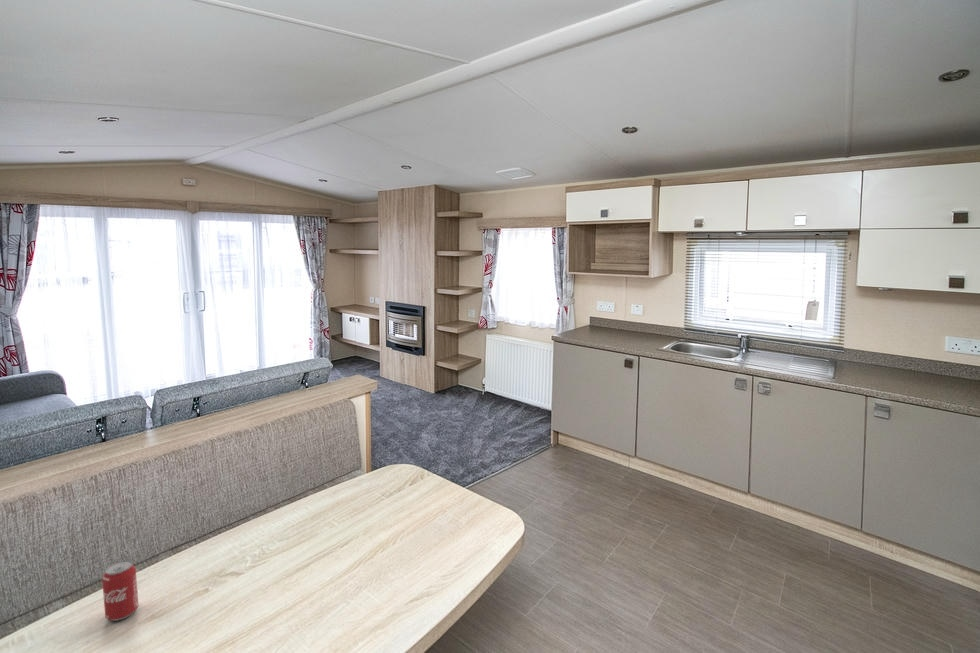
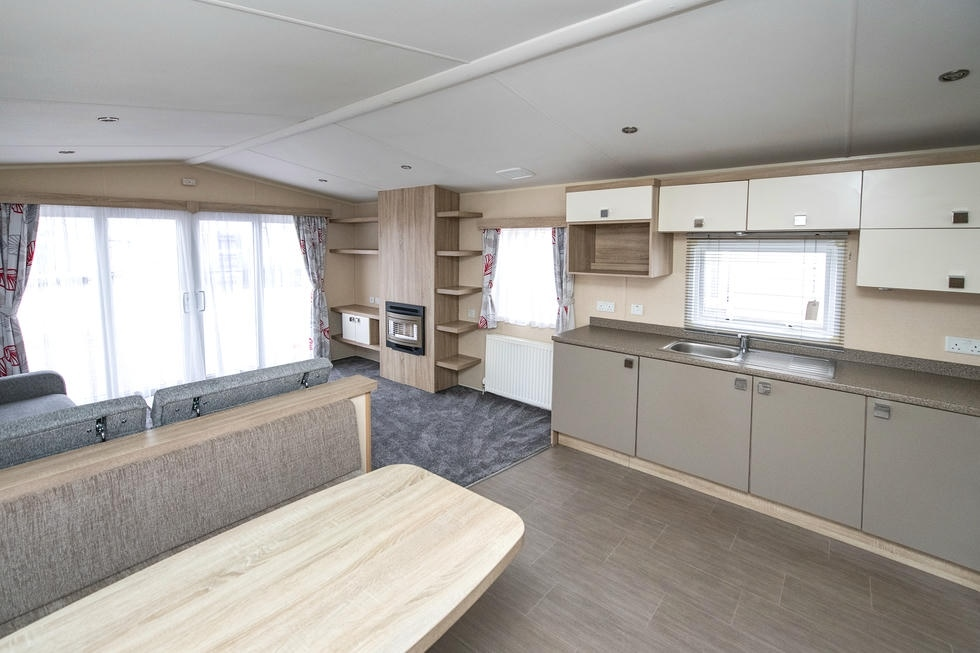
- beverage can (120, 590)
